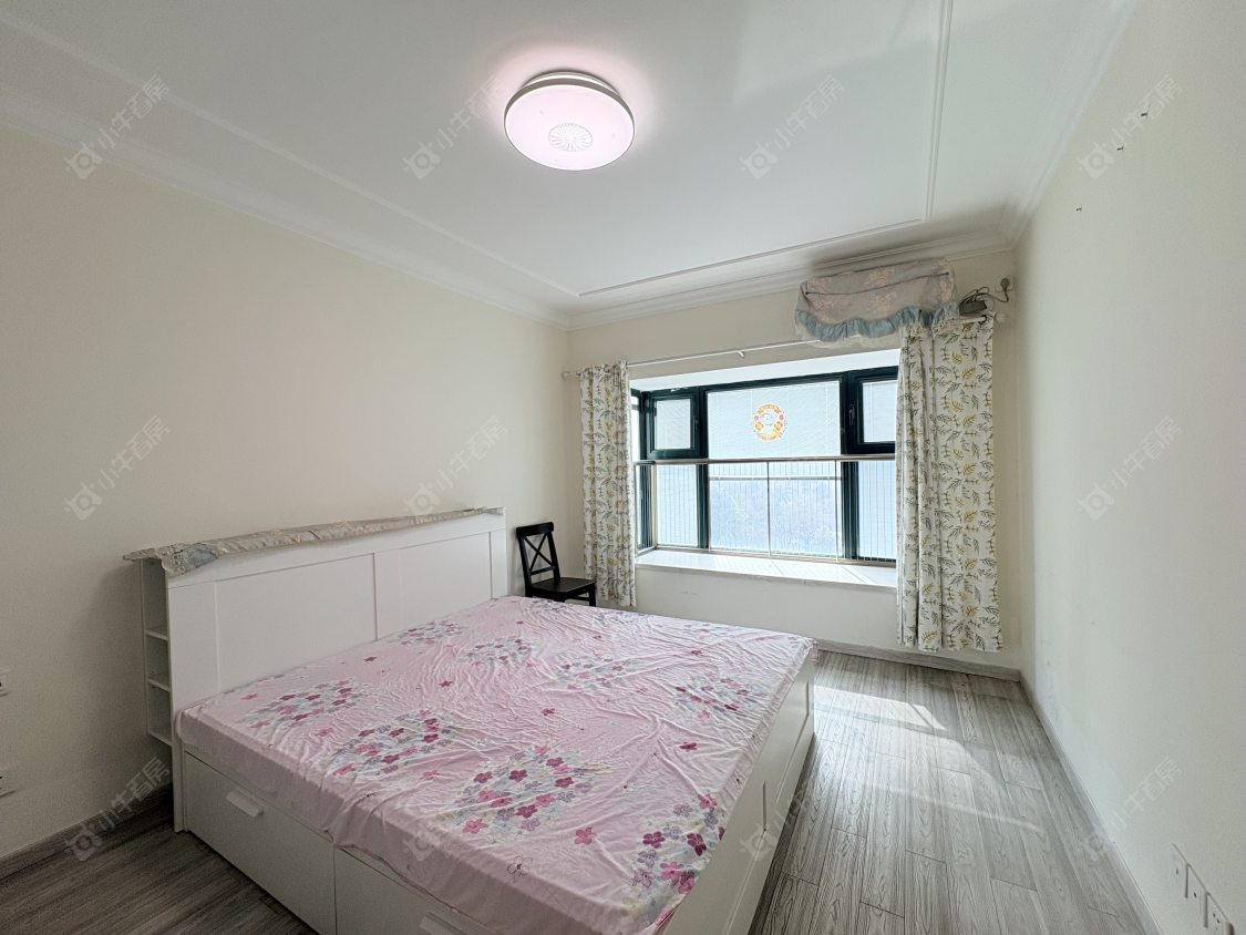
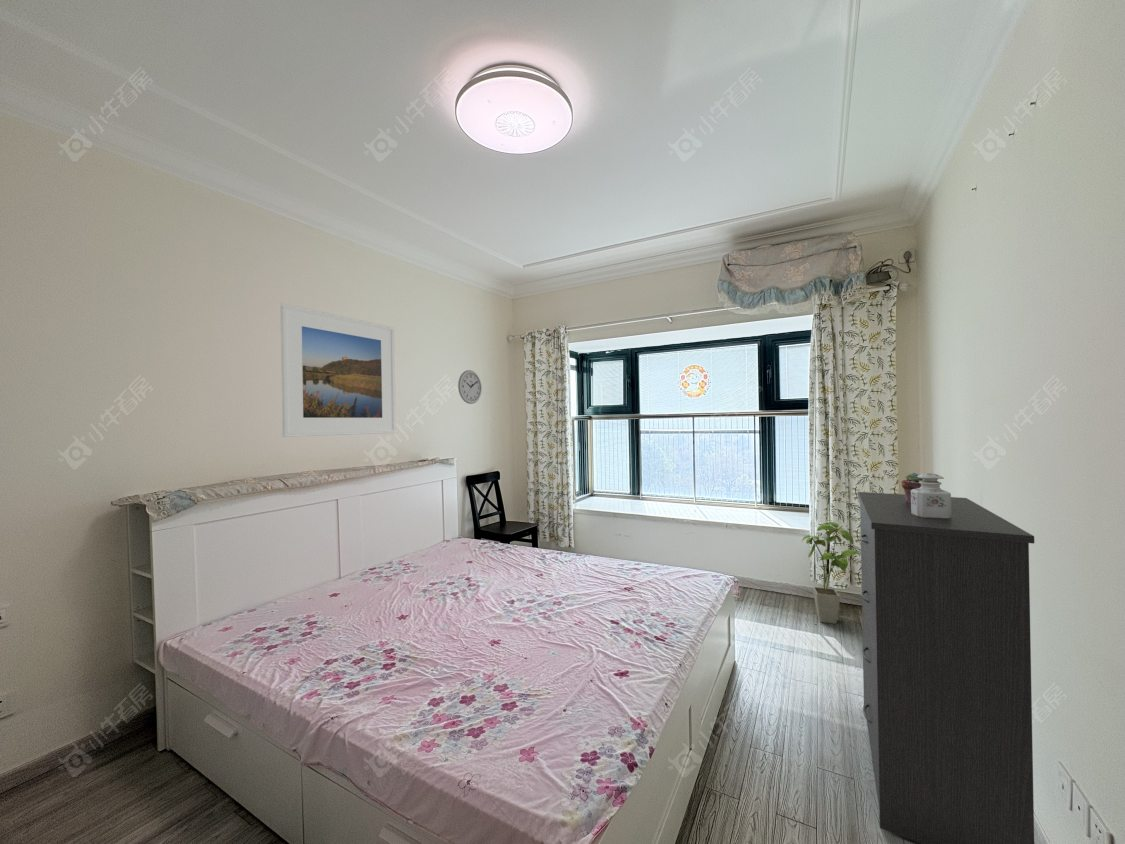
+ potted succulent (915, 486)
+ dresser (924, 642)
+ decorative bottle (930, 494)
+ house plant (832, 571)
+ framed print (344, 375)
+ wall clock (470, 387)
